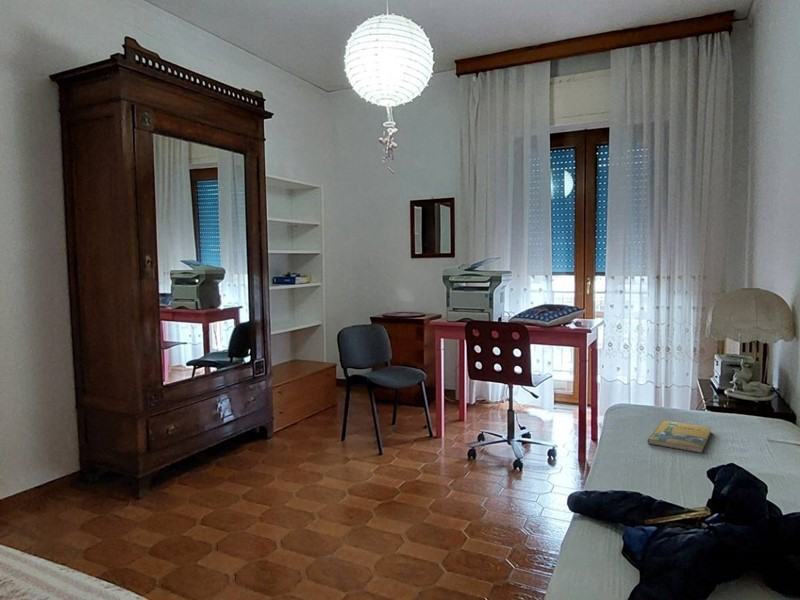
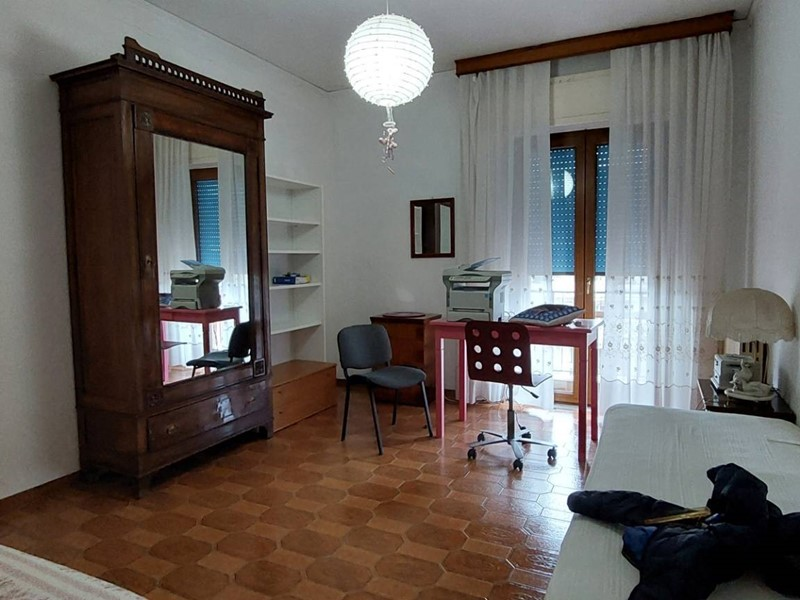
- booklet (680, 435)
